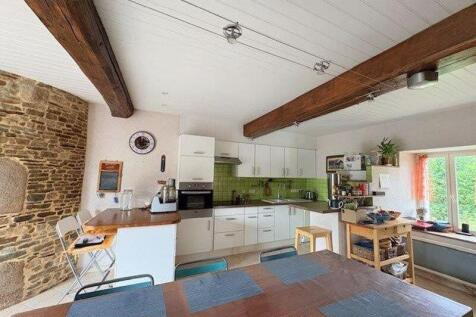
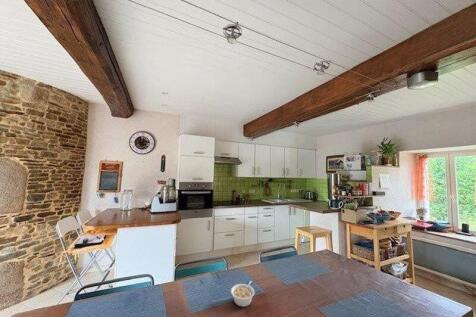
+ legume (242, 294)
